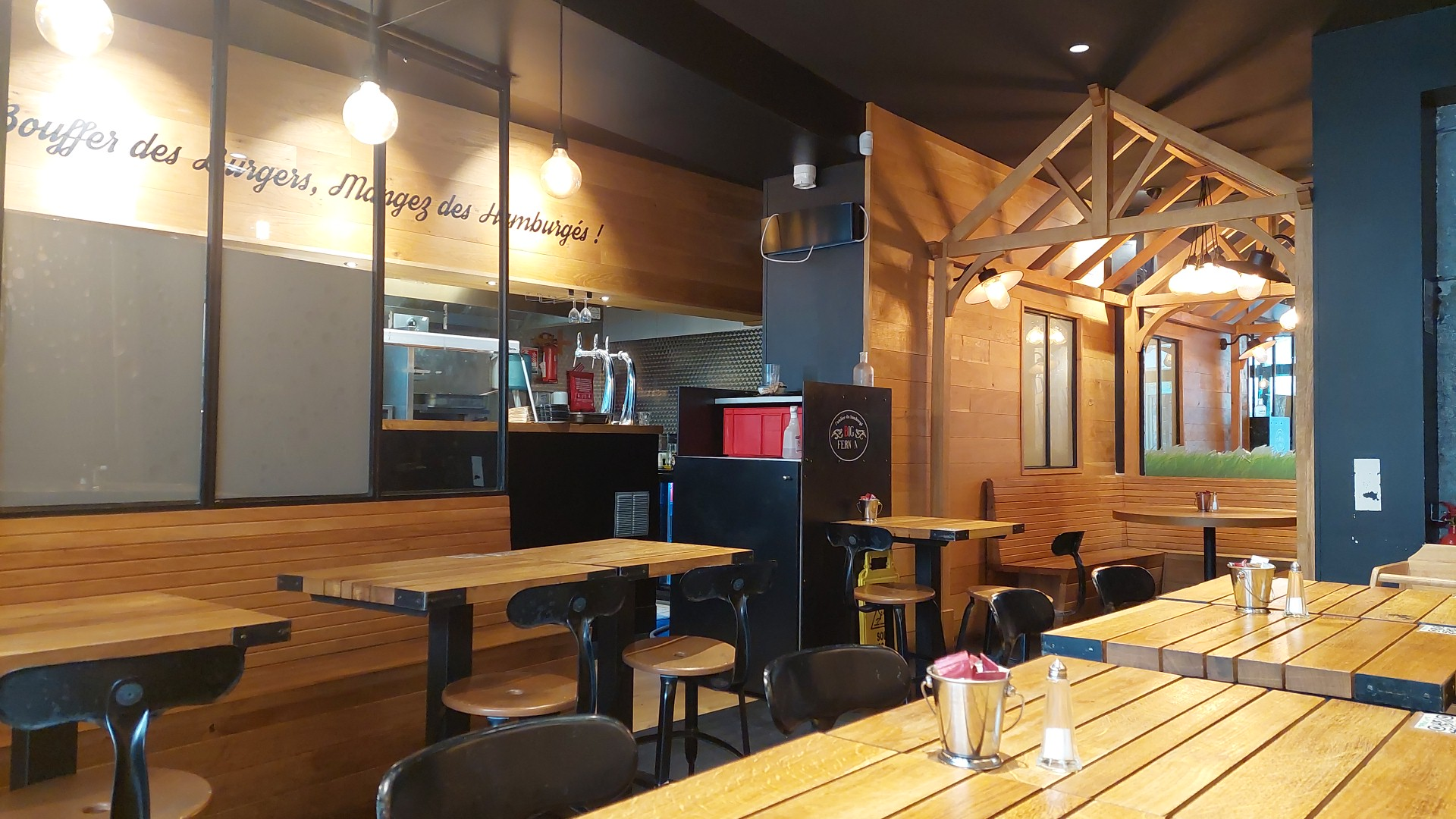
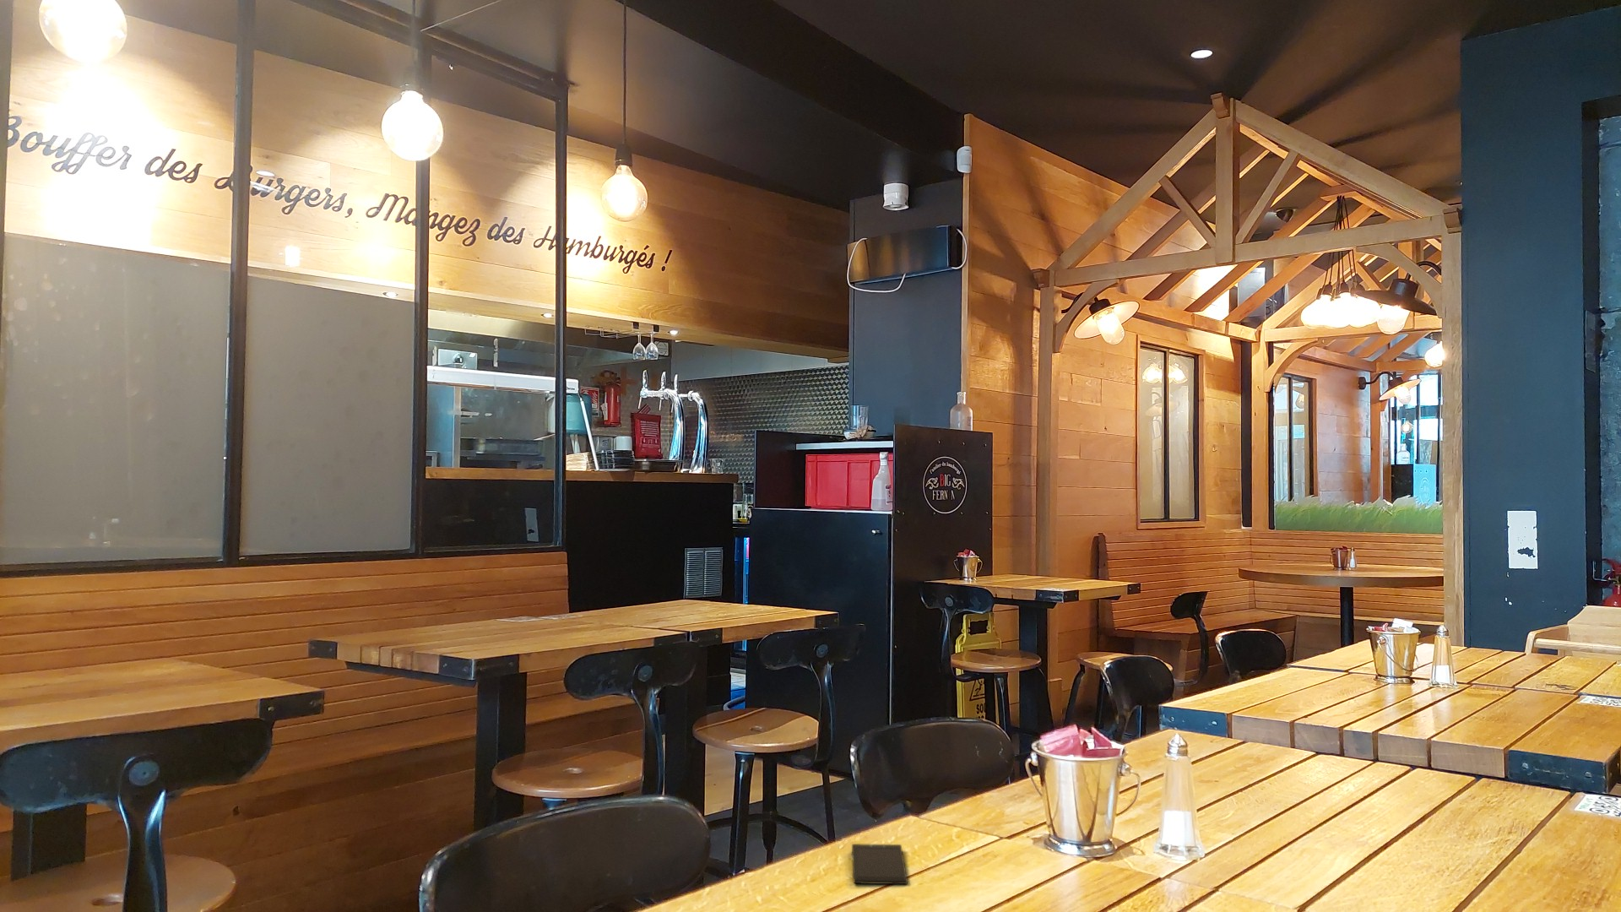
+ smartphone (878, 862)
